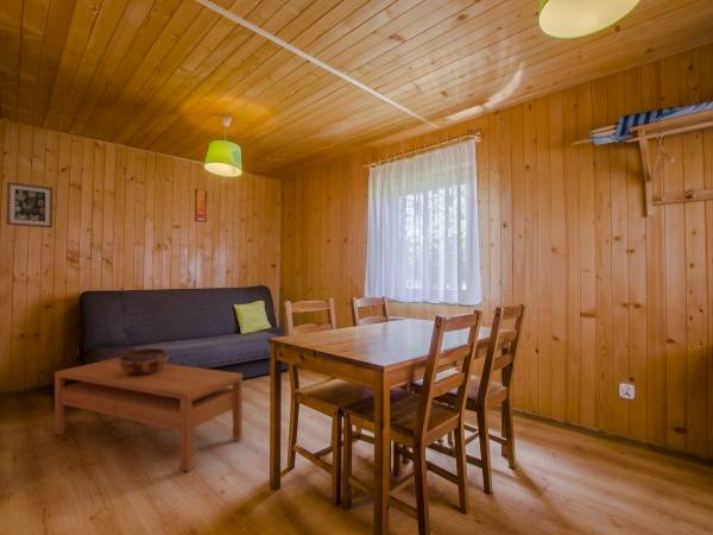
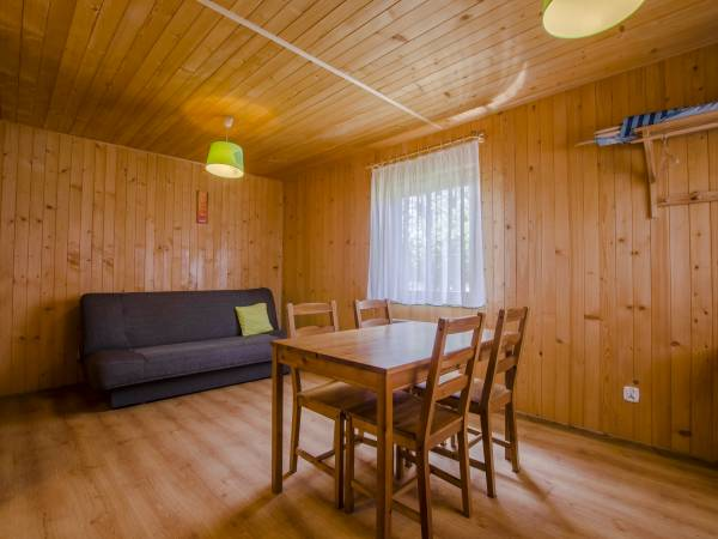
- wall art (30, 204)
- decorative bowl (144, 361)
- coffee table (146, 404)
